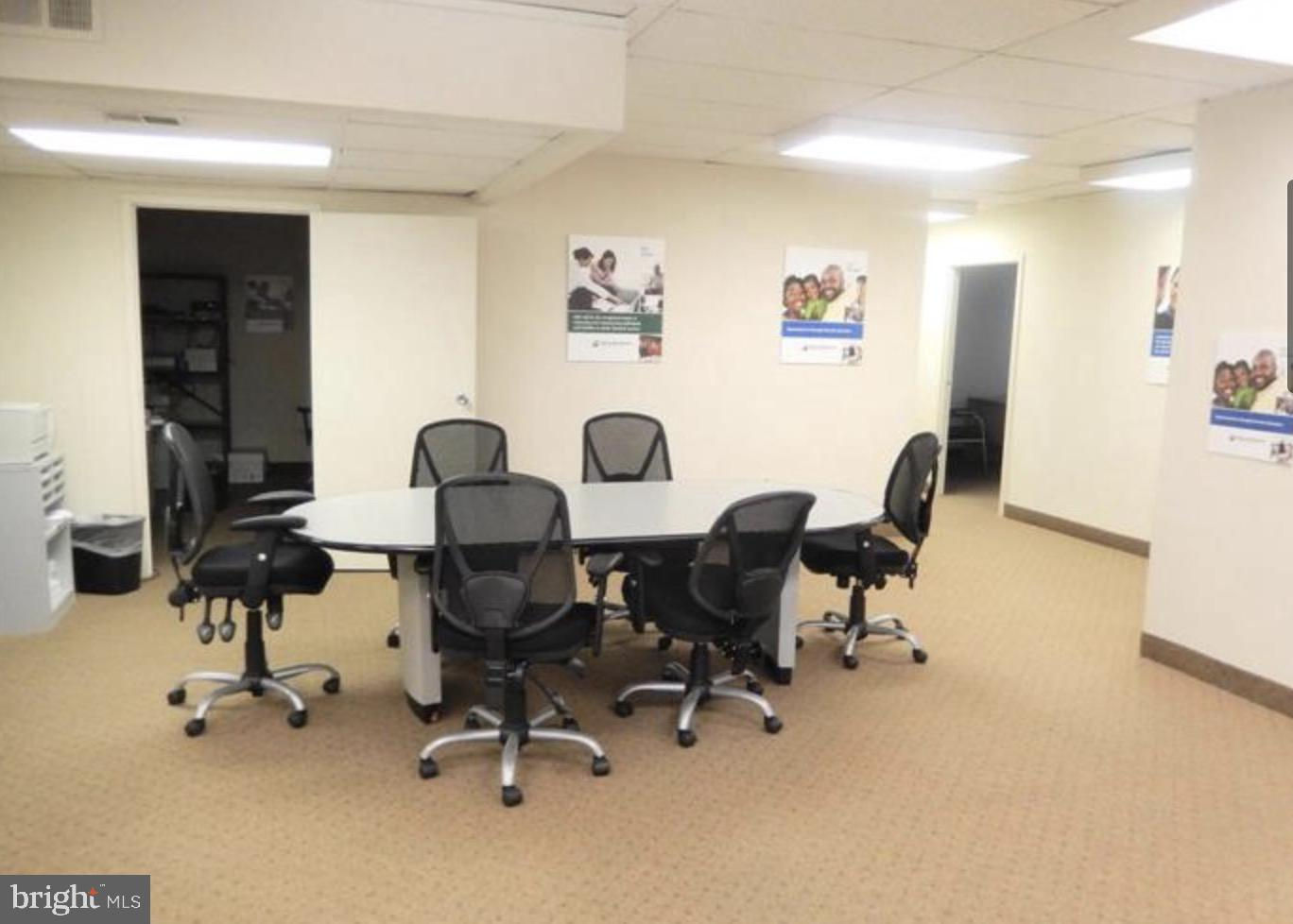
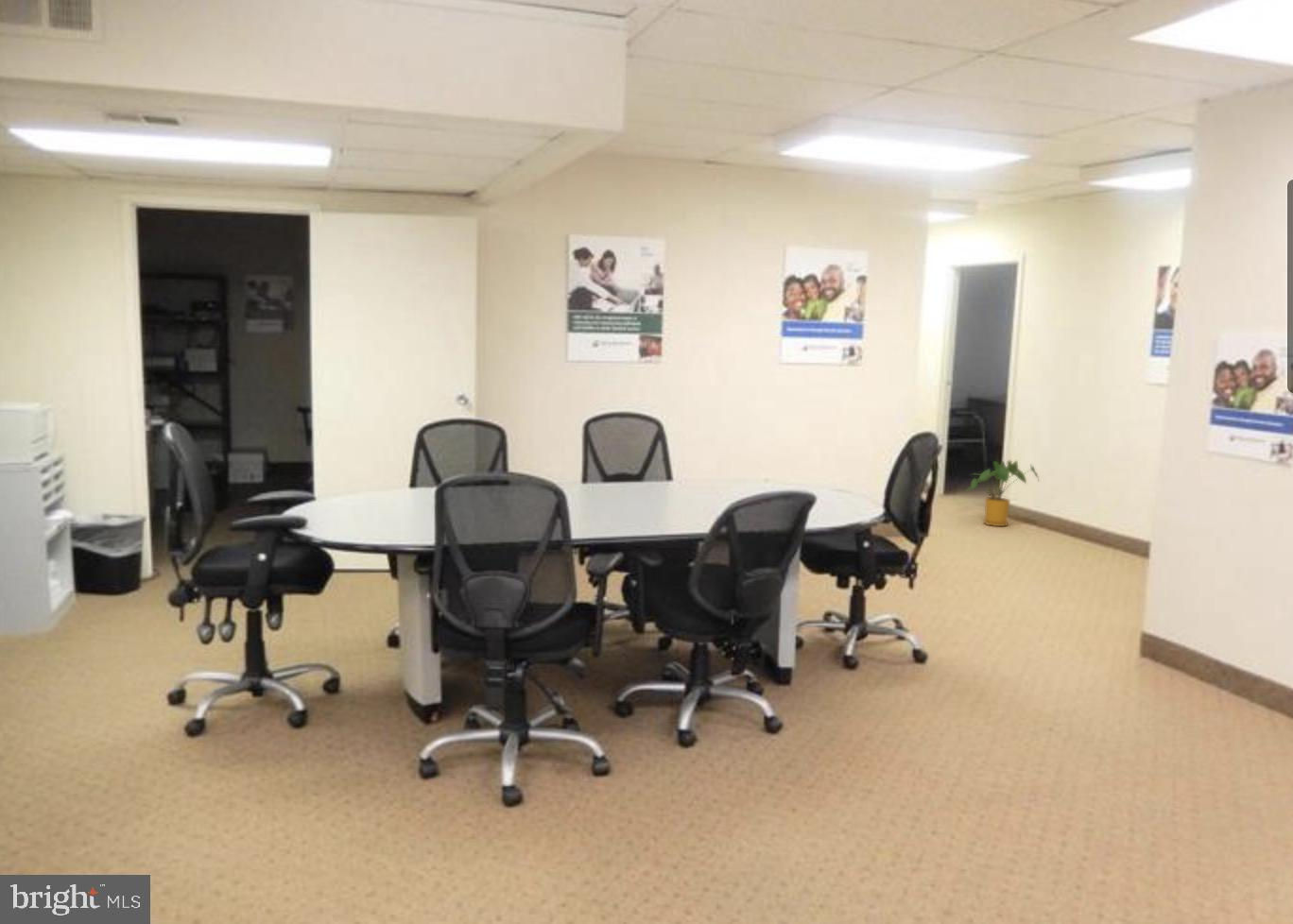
+ house plant (998, 491)
